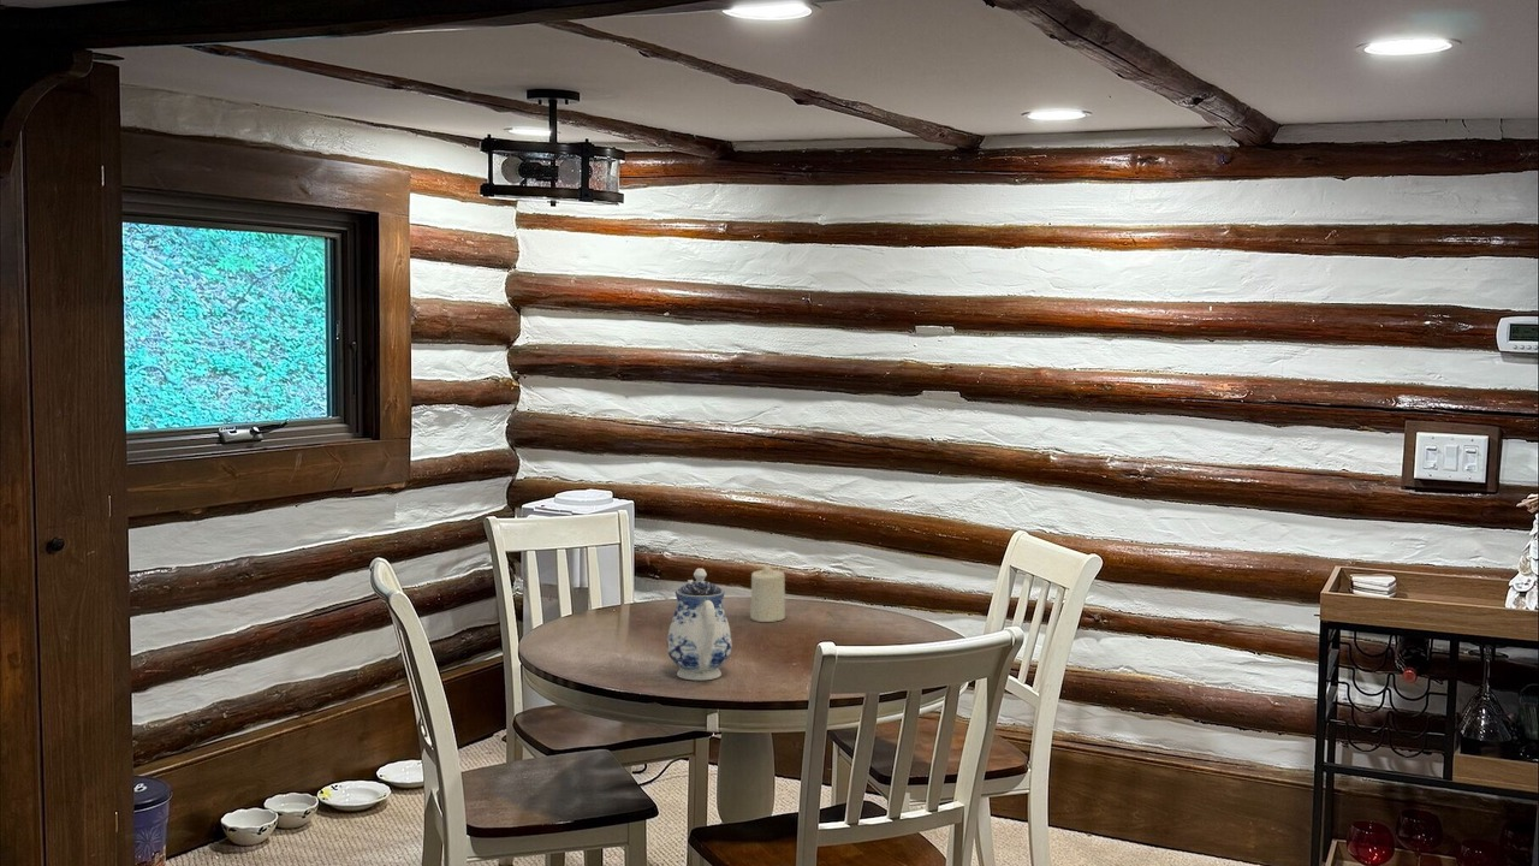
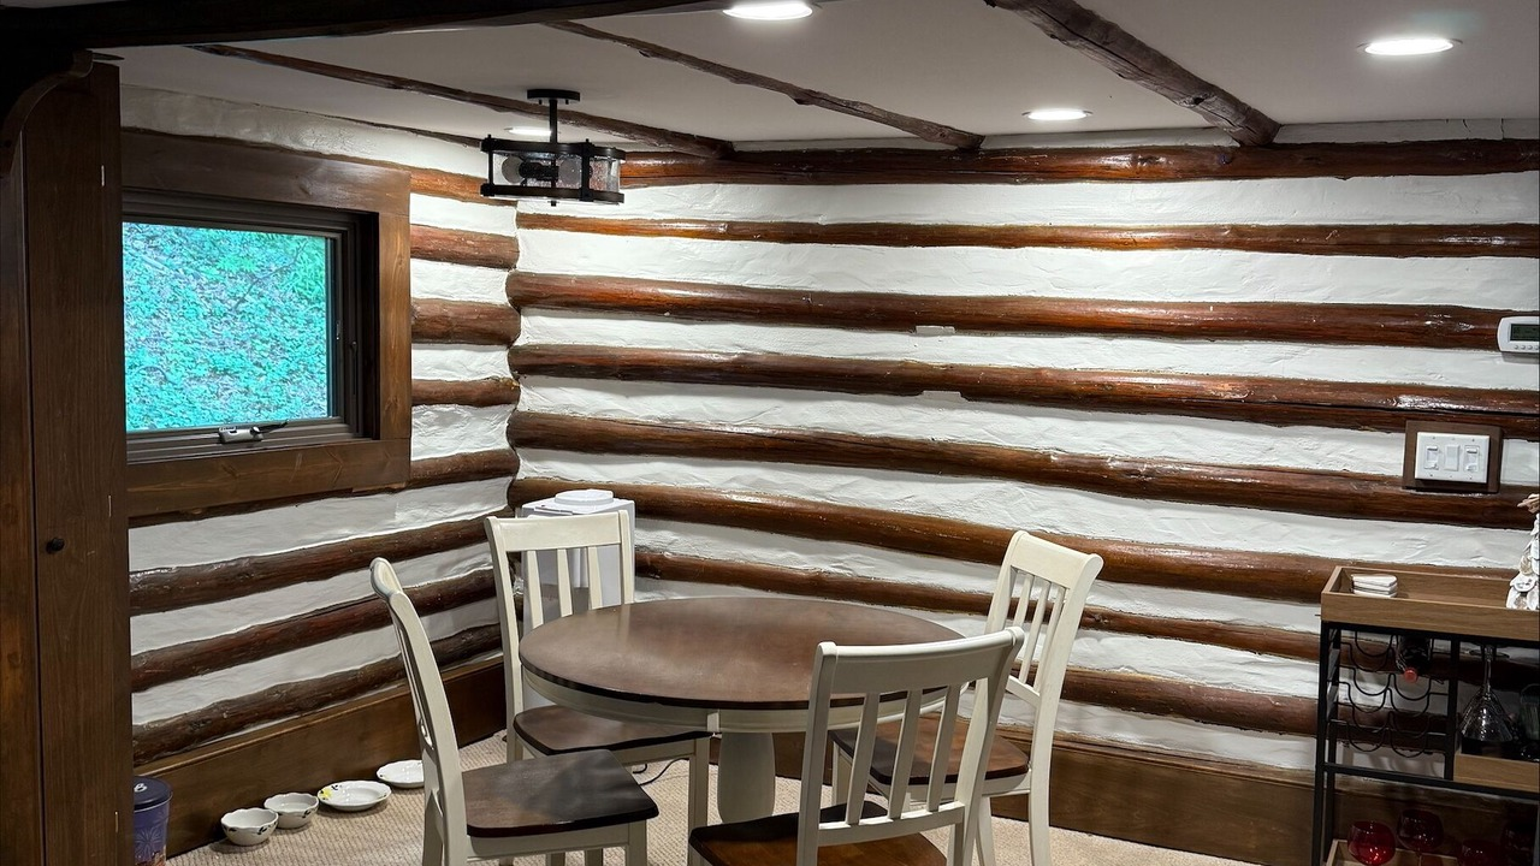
- teapot (699, 621)
- candle (767, 591)
